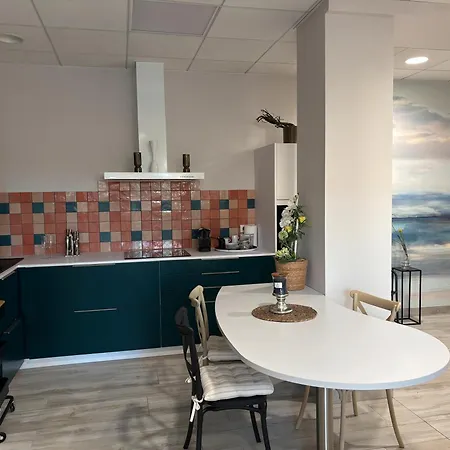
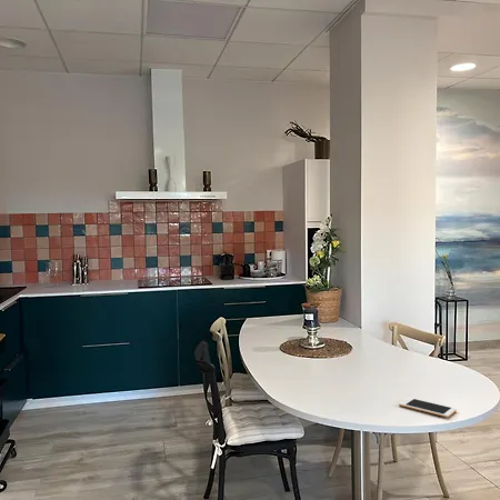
+ cell phone (427, 407)
